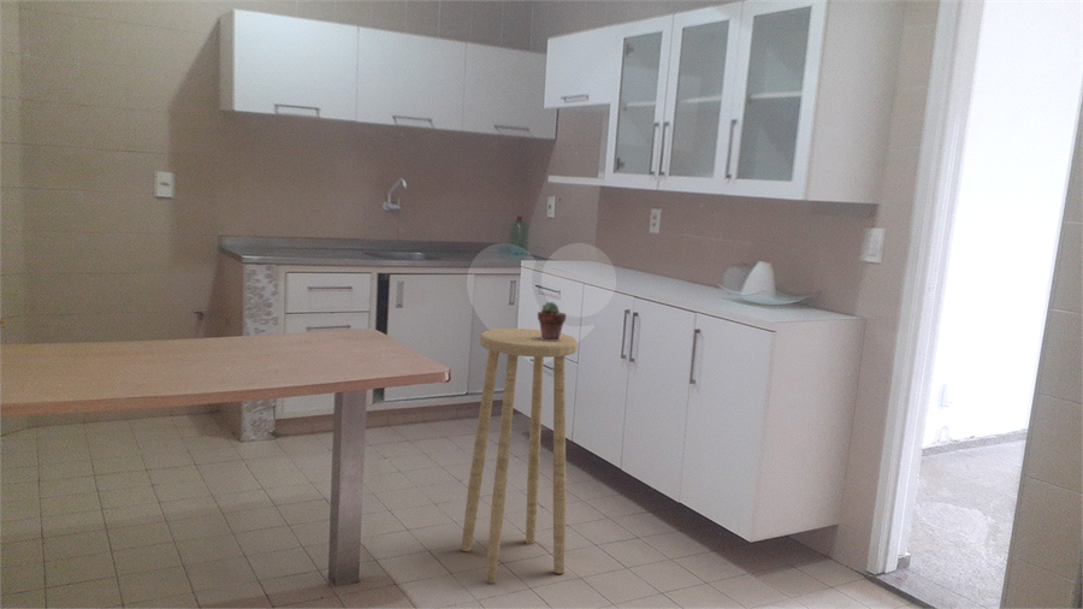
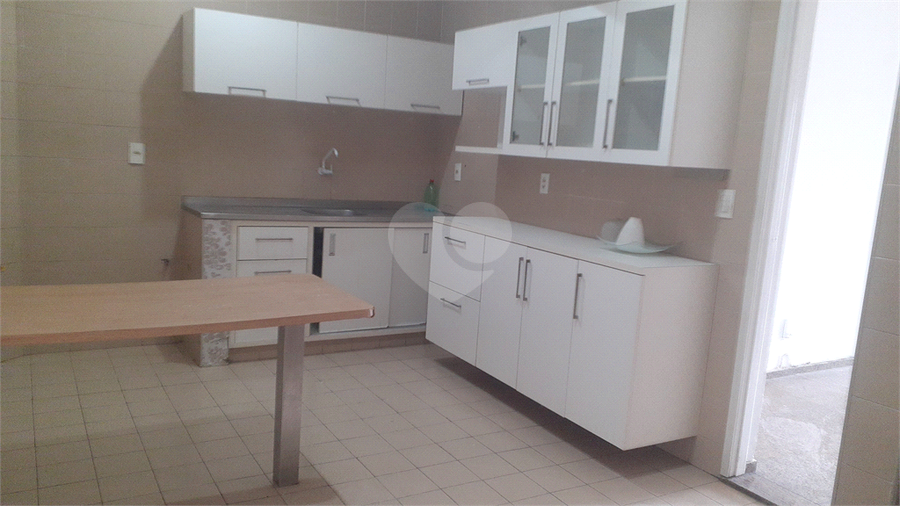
- stool (528, 454)
- potted succulent (551, 319)
